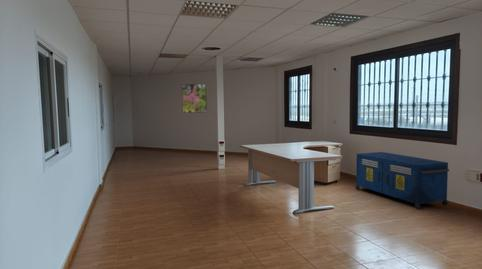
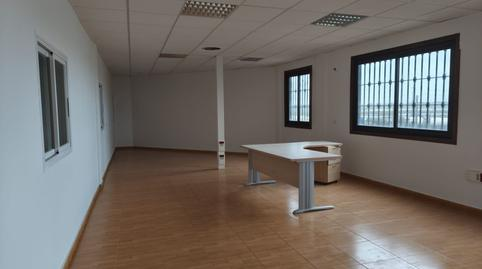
- storage cabinet (396, 177)
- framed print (194, 98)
